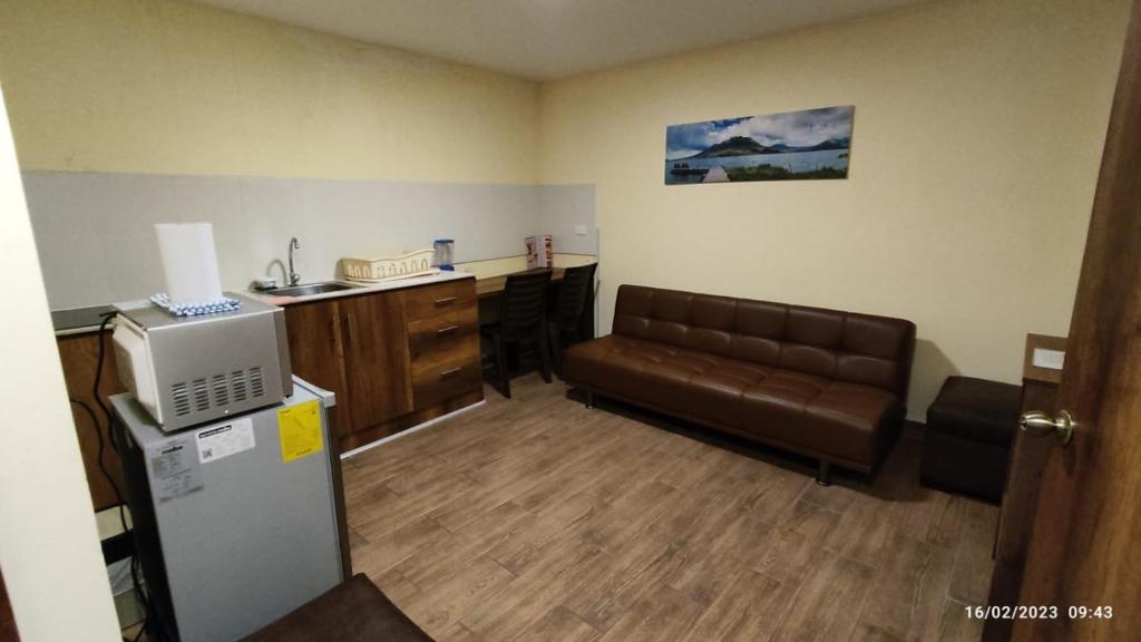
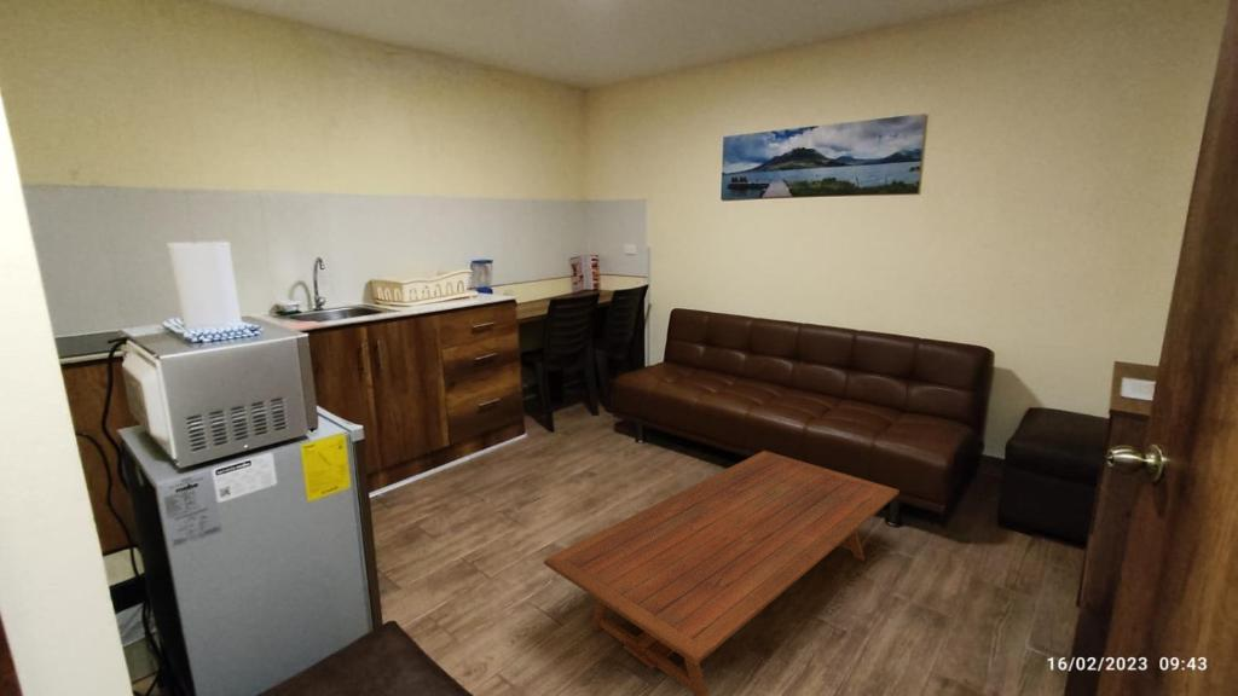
+ coffee table (740, 555)
